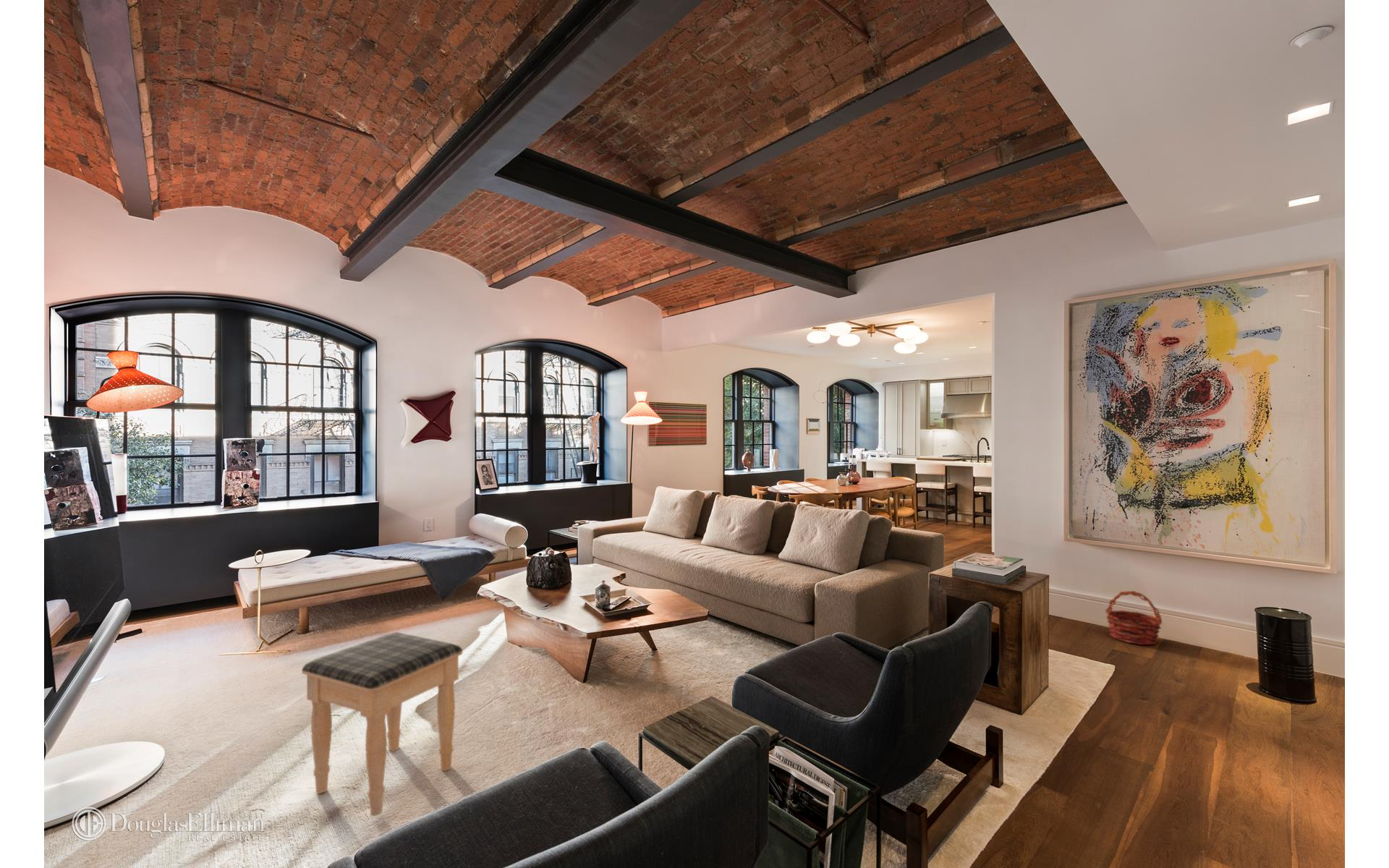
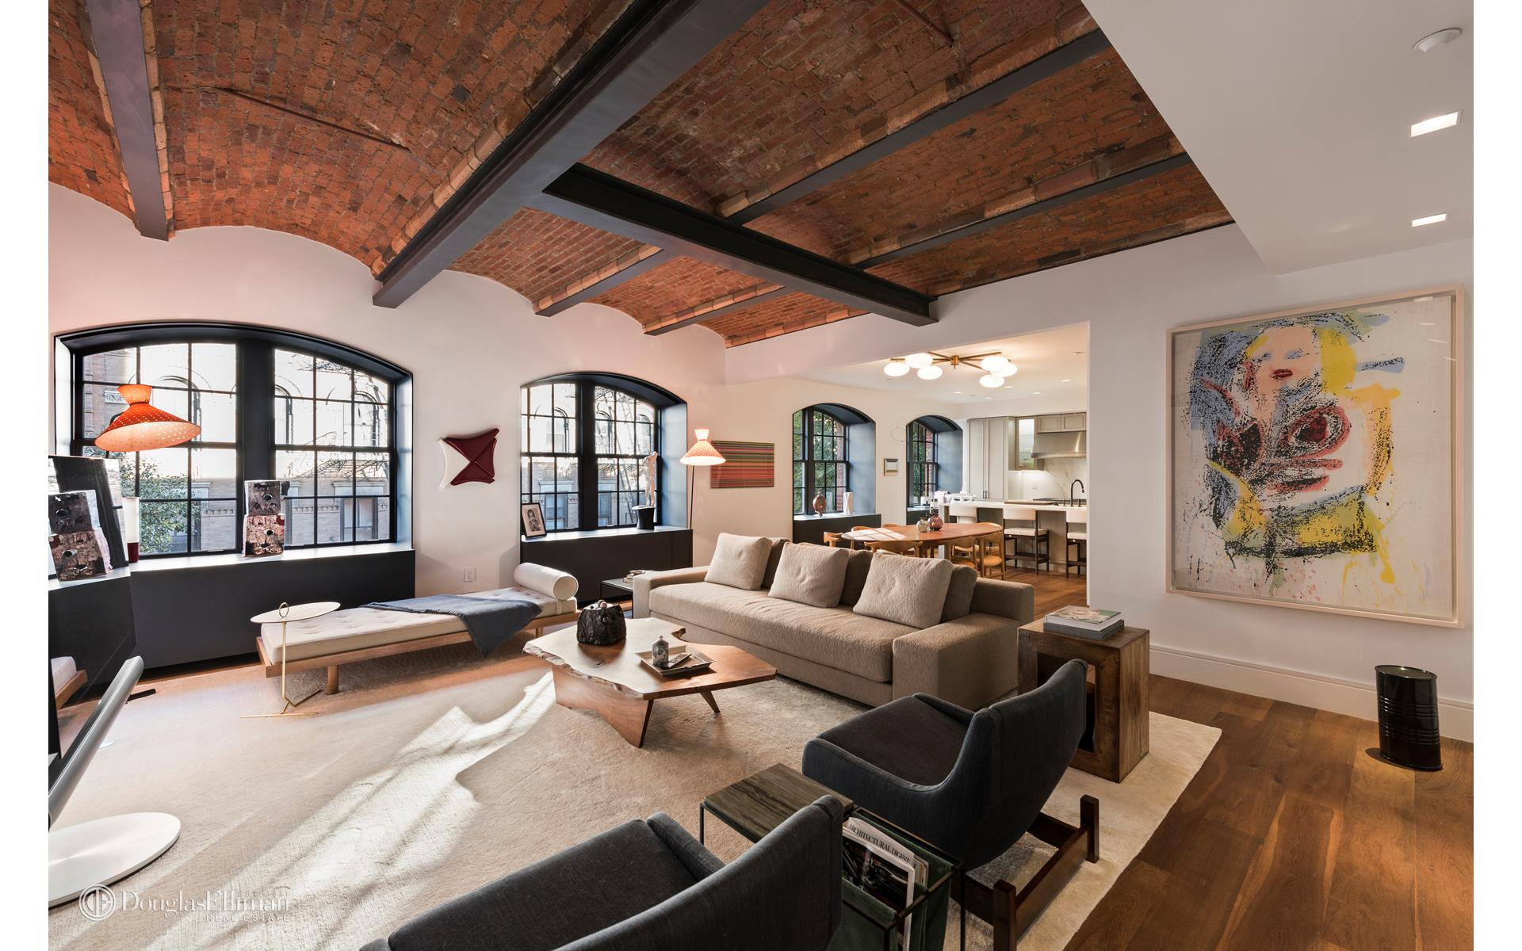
- footstool (385, 715)
- basket (1132, 614)
